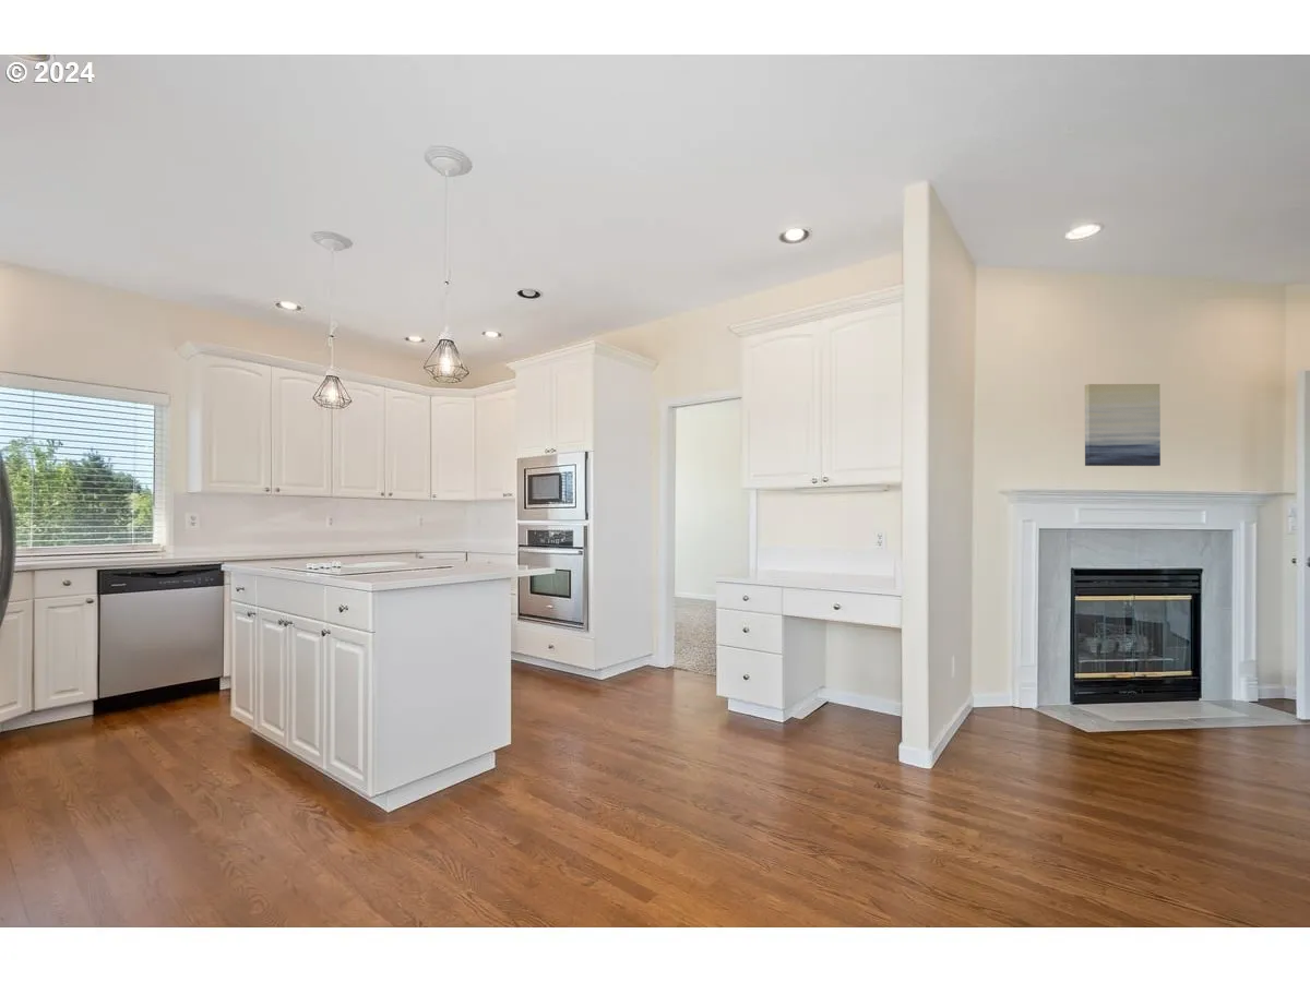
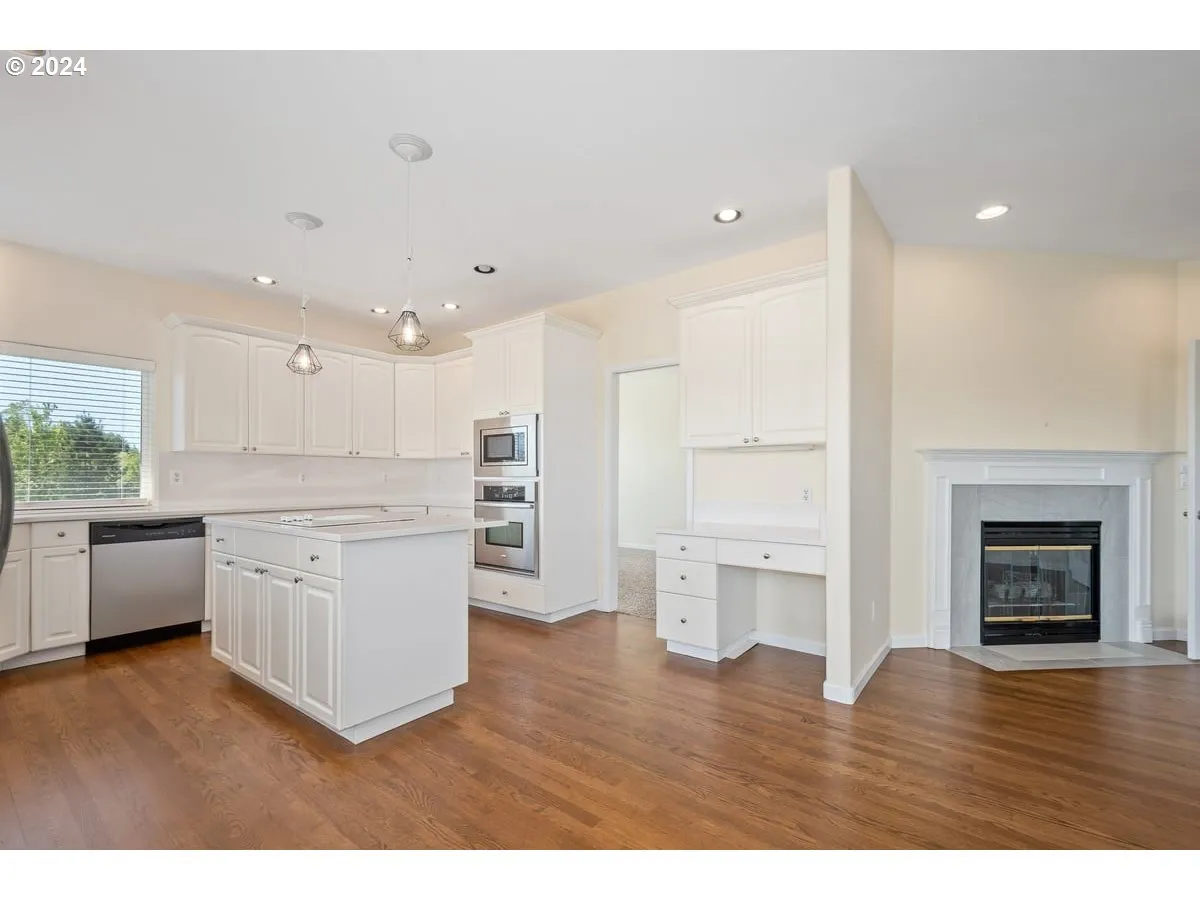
- wall art (1121, 424)
